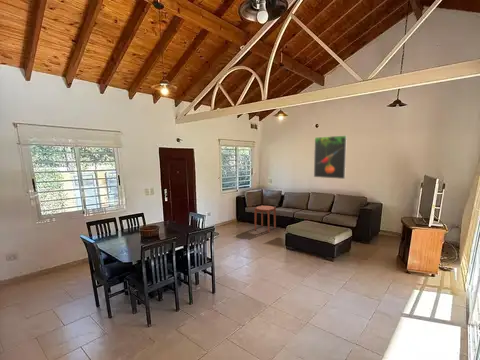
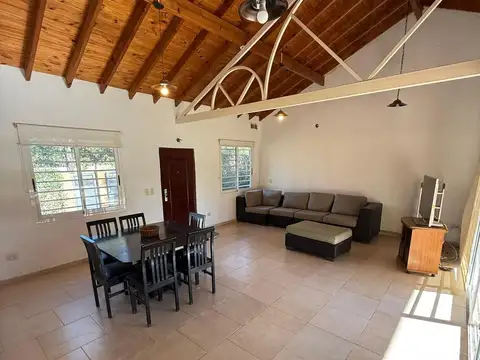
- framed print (329, 157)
- side table (262, 218)
